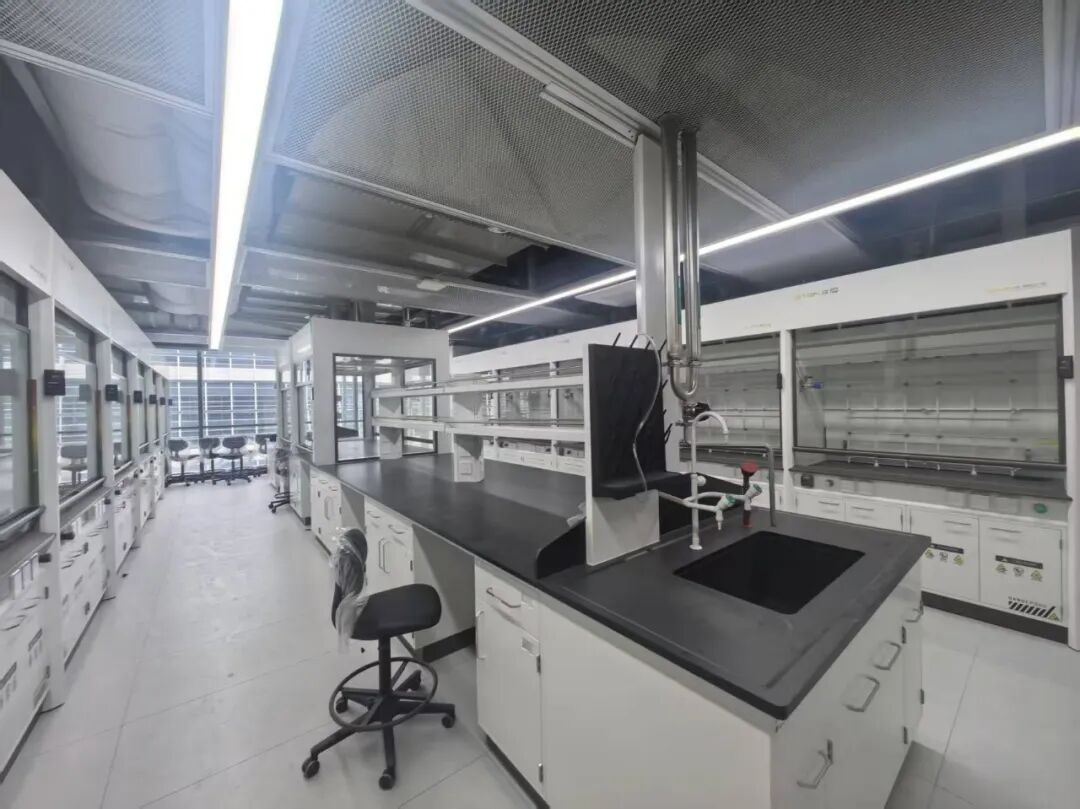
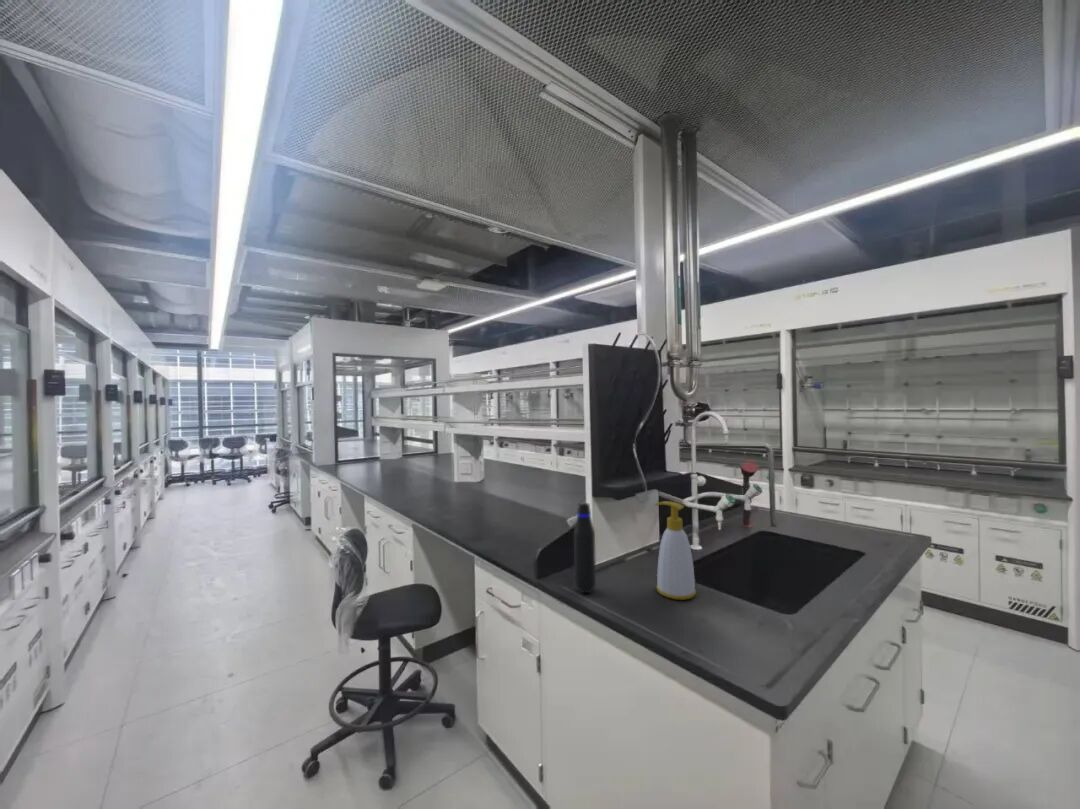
+ soap bottle (674, 547)
+ water bottle (584, 547)
